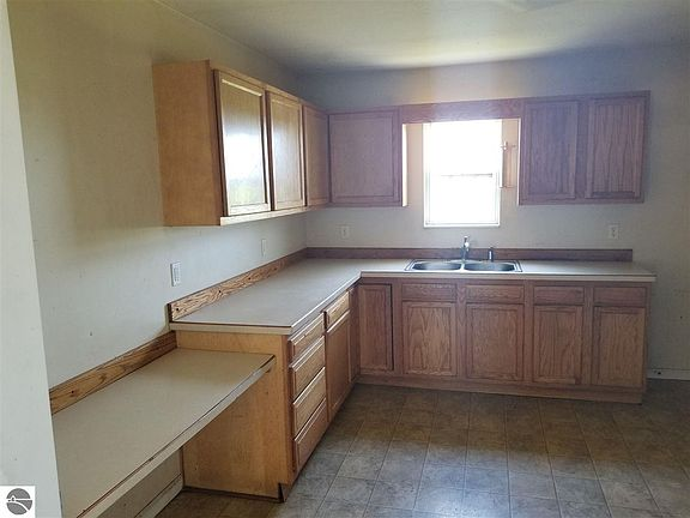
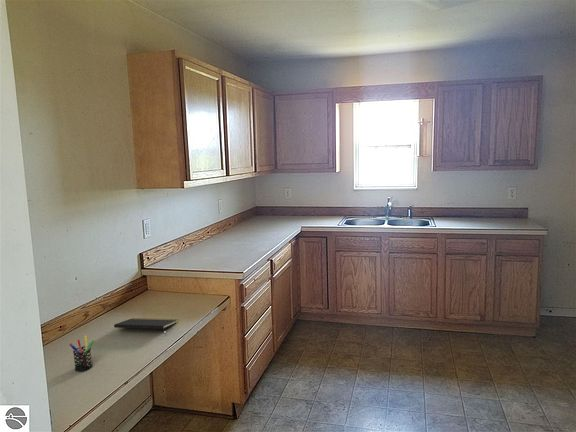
+ pen holder (83, 352)
+ notepad (147, 323)
